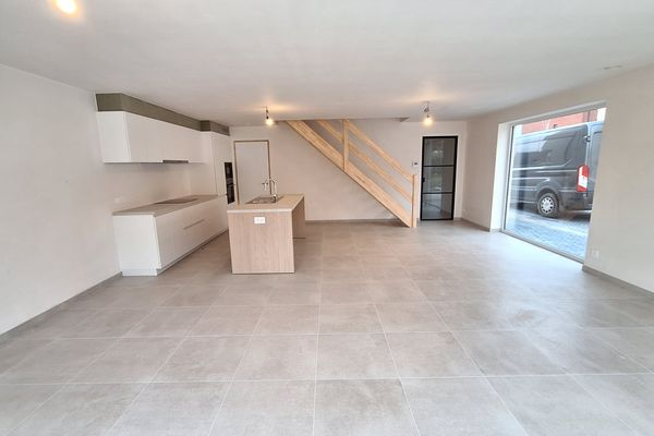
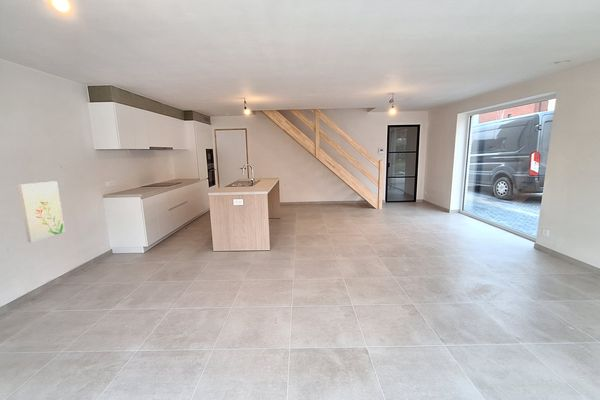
+ wall art (43, 210)
